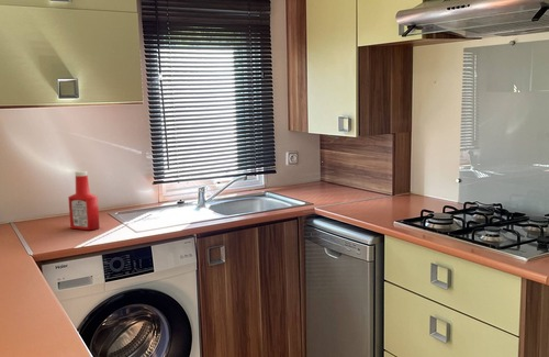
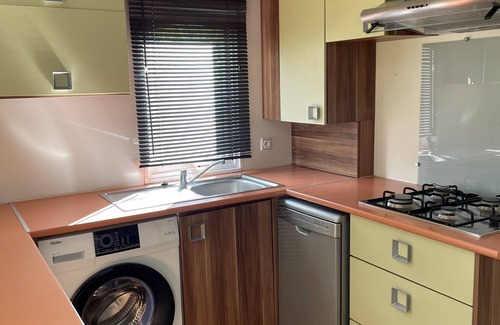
- soap bottle (82, 200)
